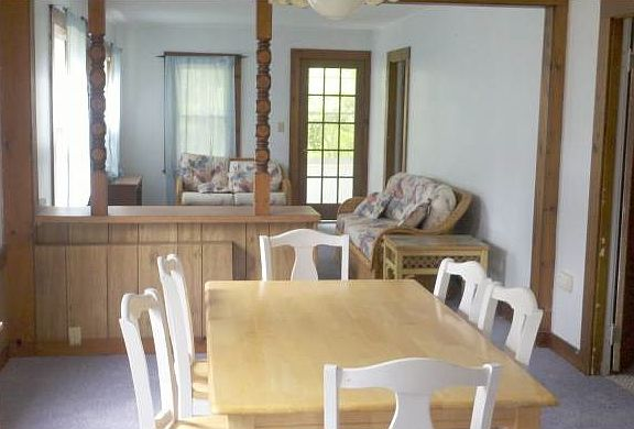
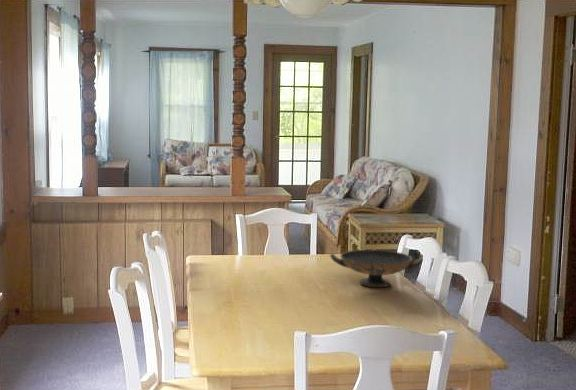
+ decorative bowl (375, 269)
